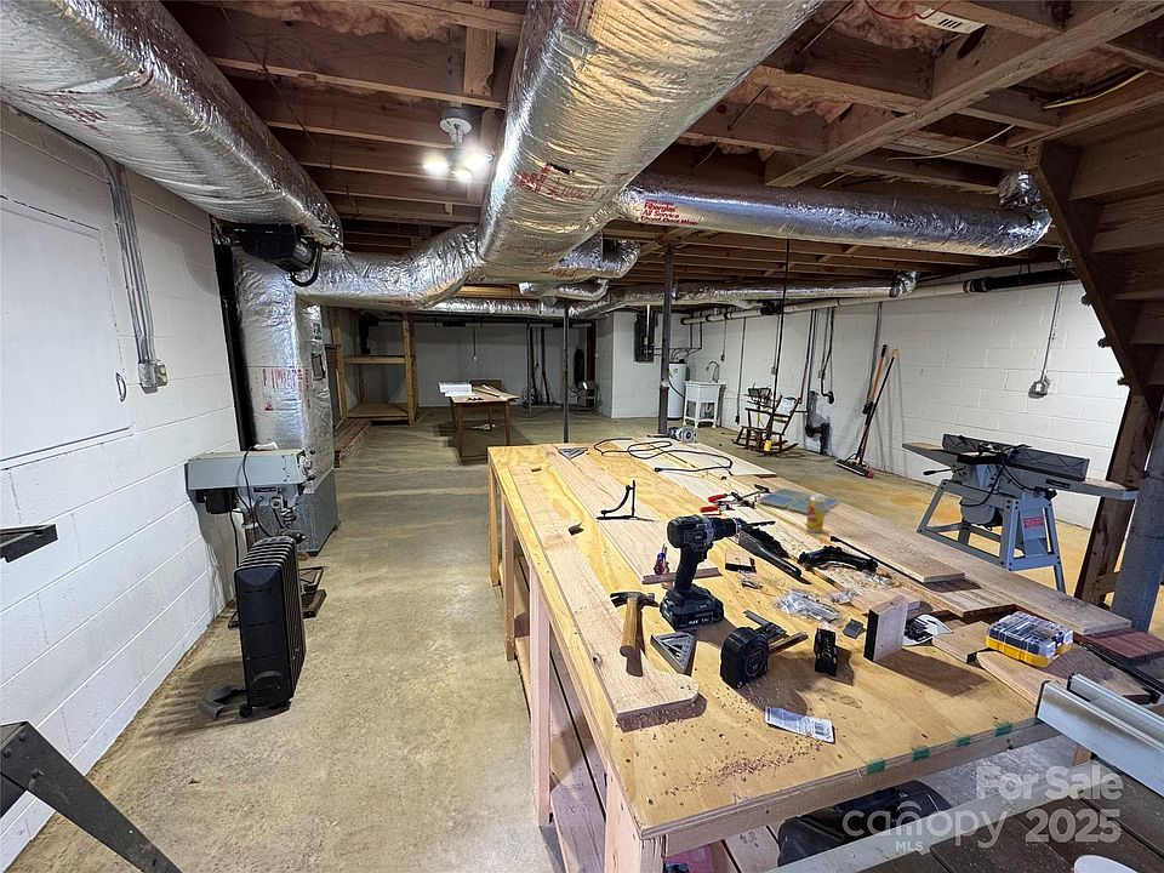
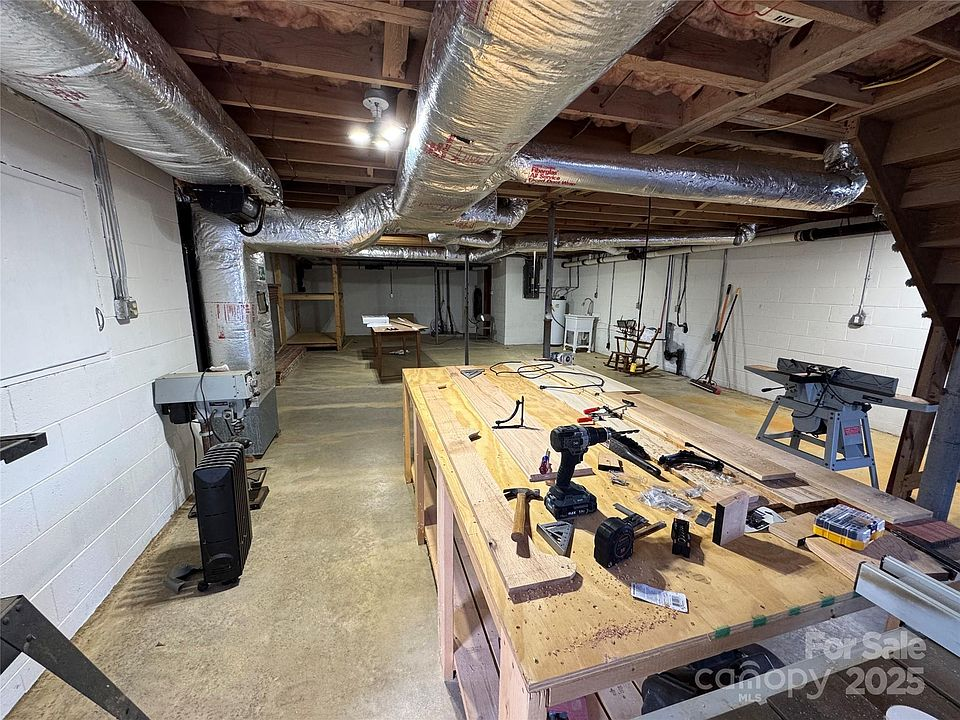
- beverage can (816, 512)
- drink coaster (798, 501)
